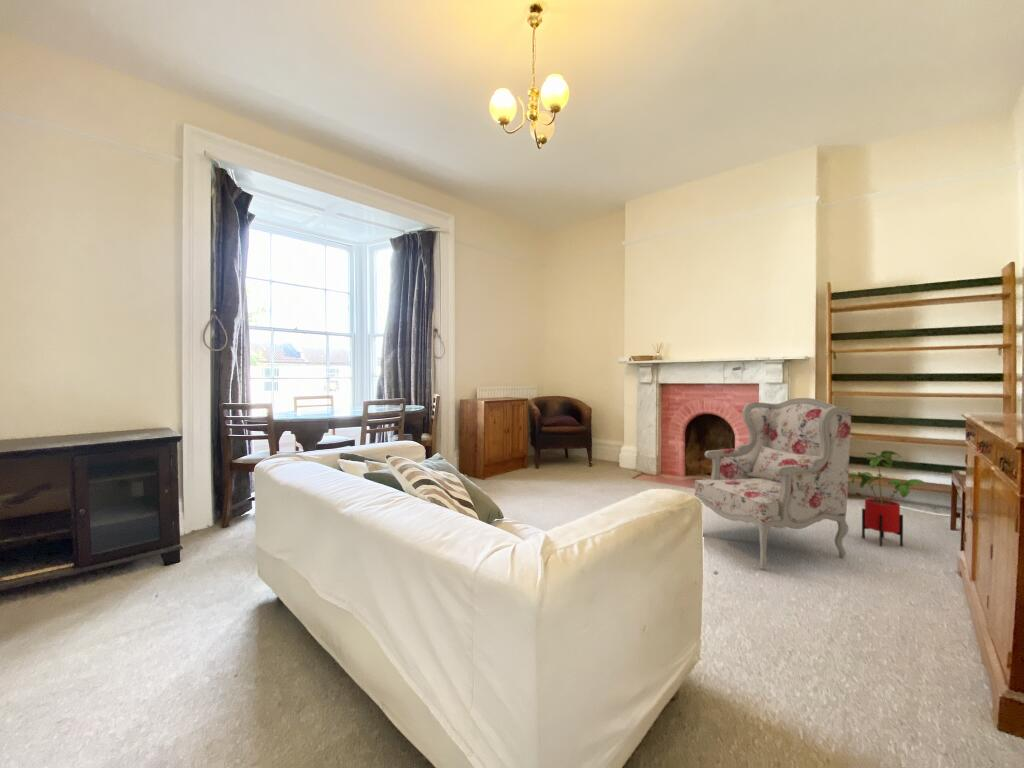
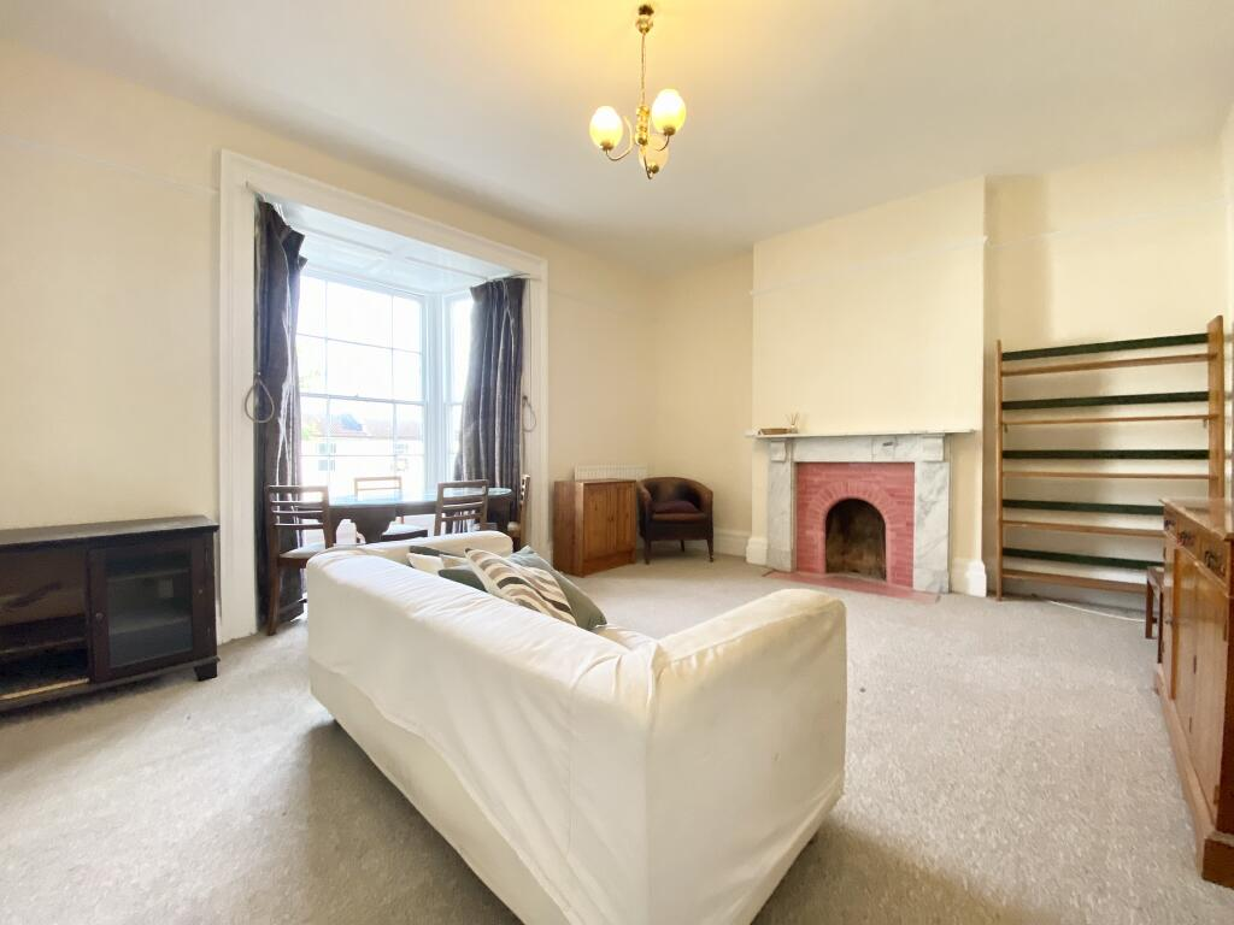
- house plant (881, 496)
- armchair (766, 471)
